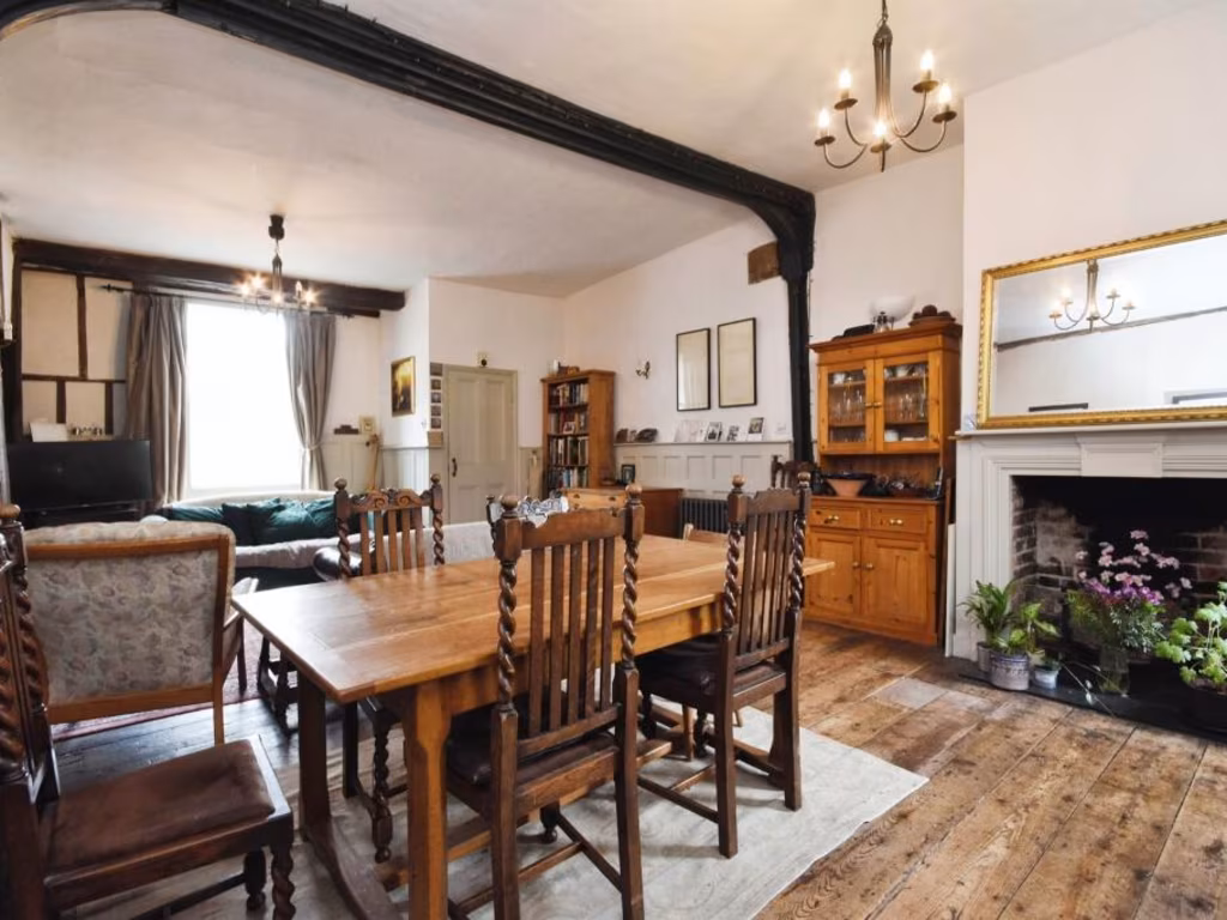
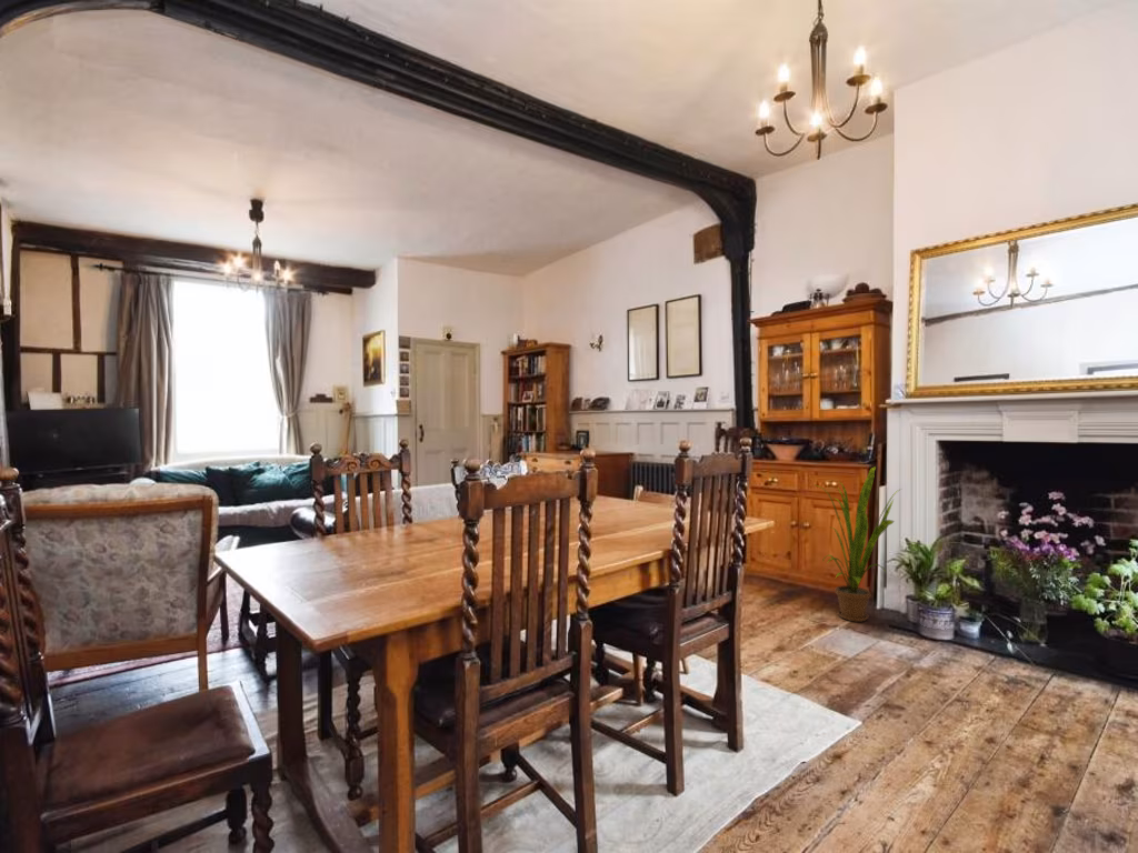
+ house plant (852, 541)
